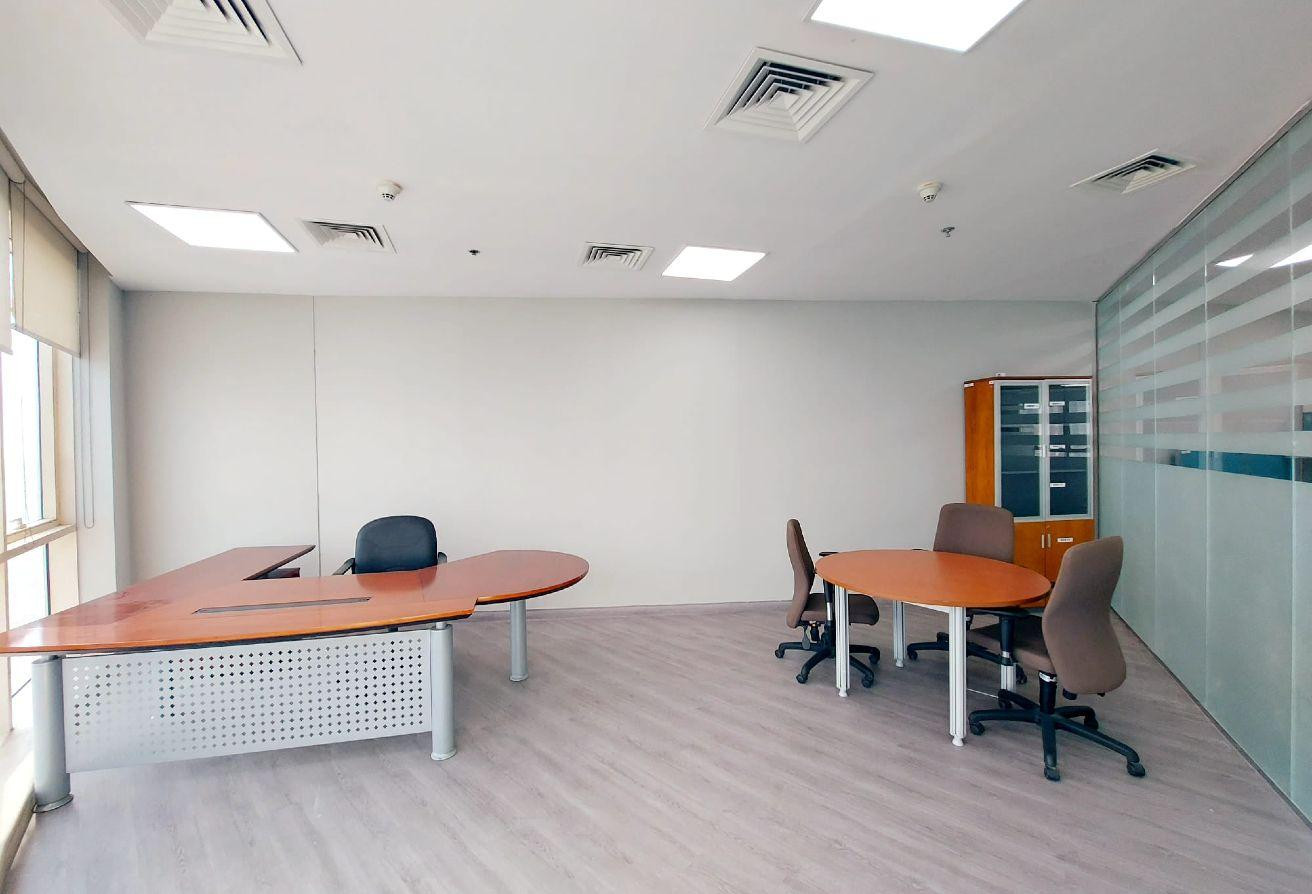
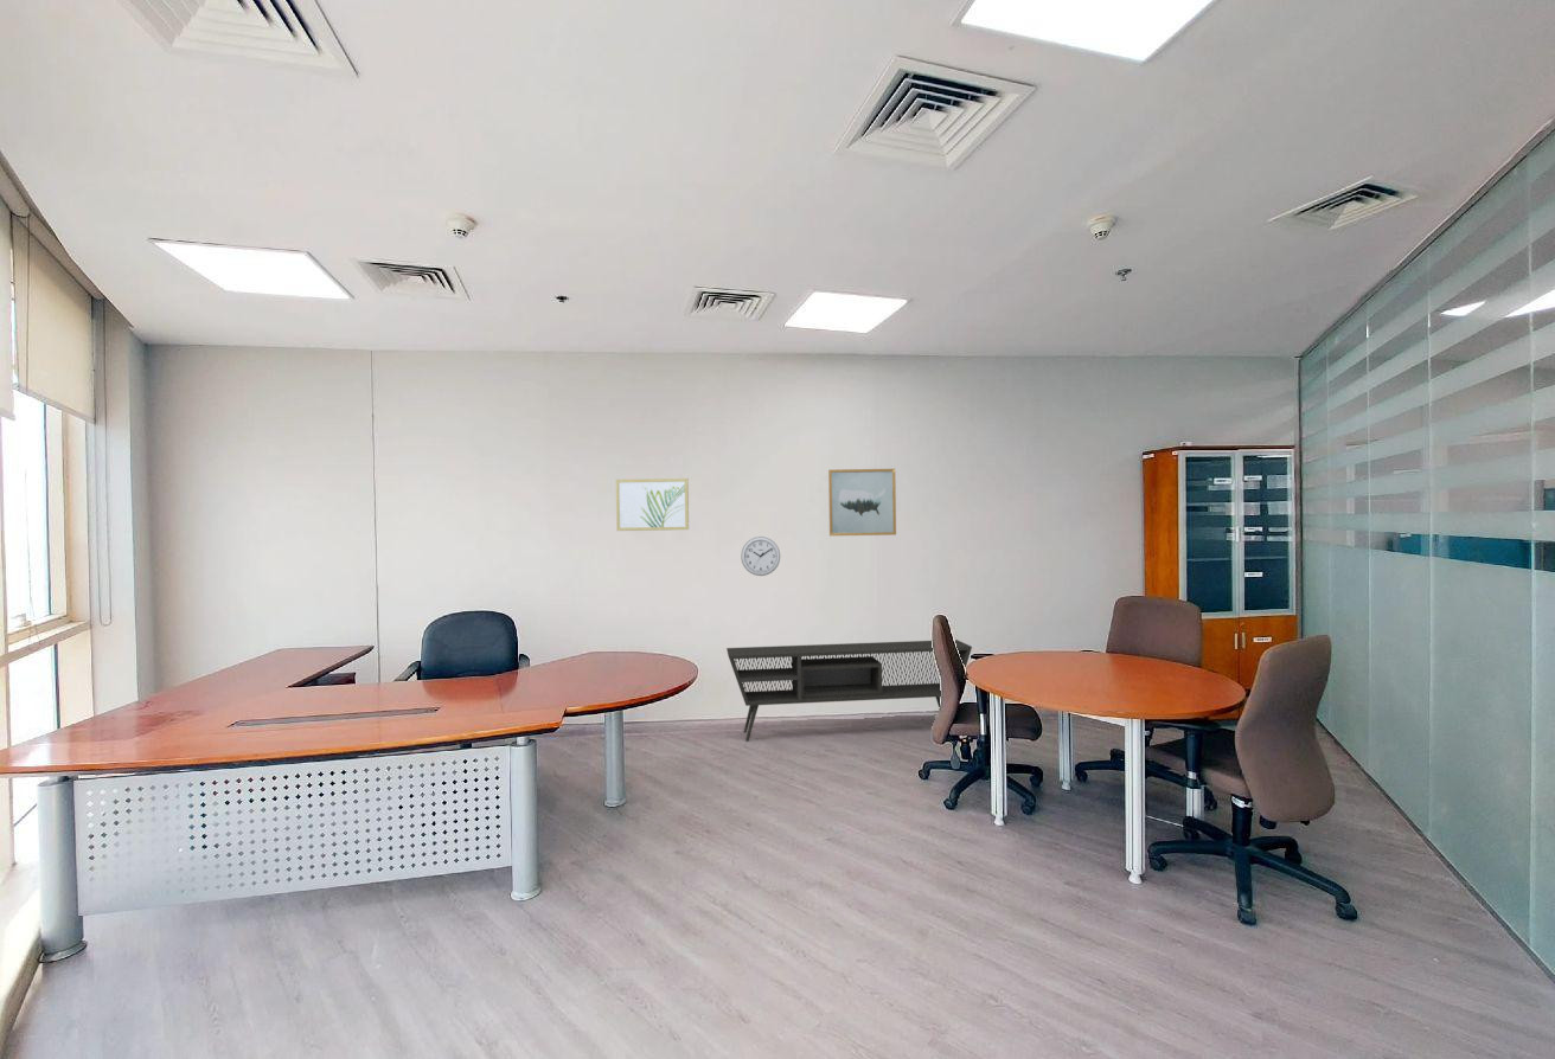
+ wall art (862, 502)
+ media console (849, 688)
+ wall art (652, 505)
+ wall clock (760, 556)
